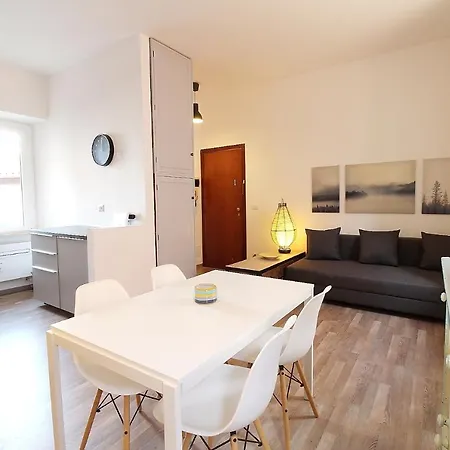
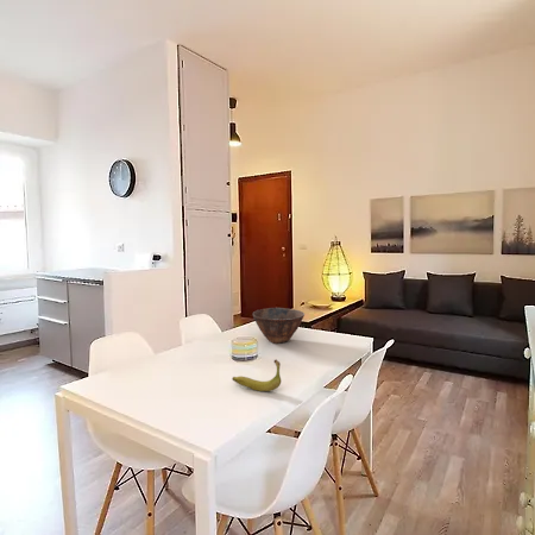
+ banana (253, 379)
+ bowl (278, 326)
